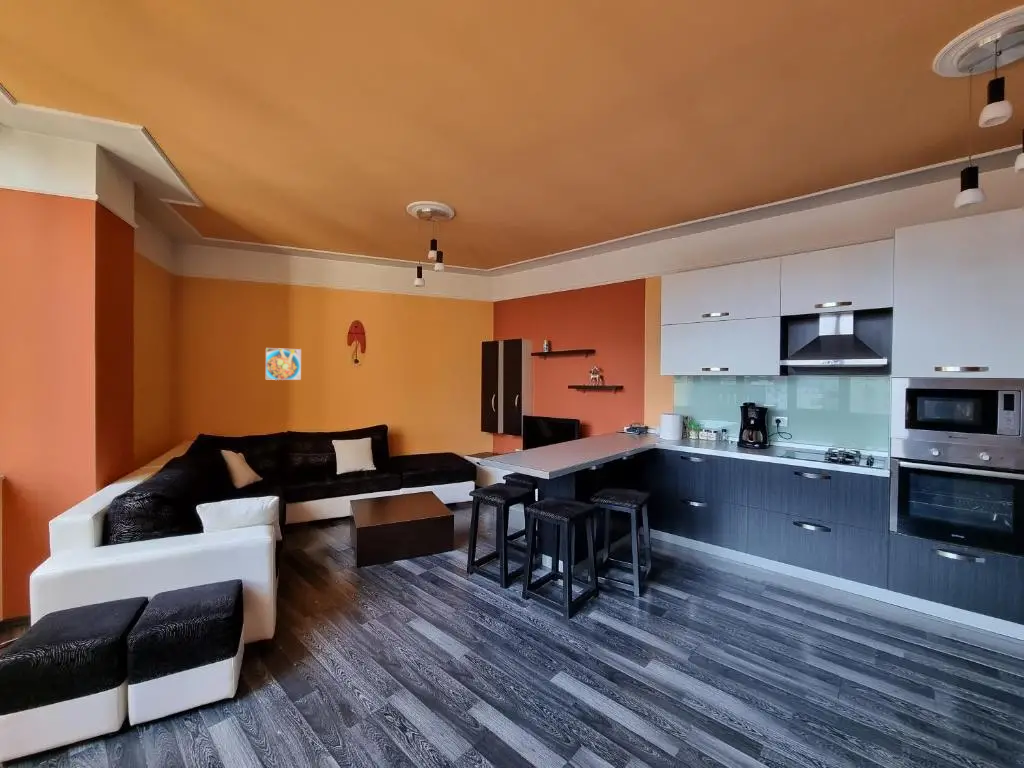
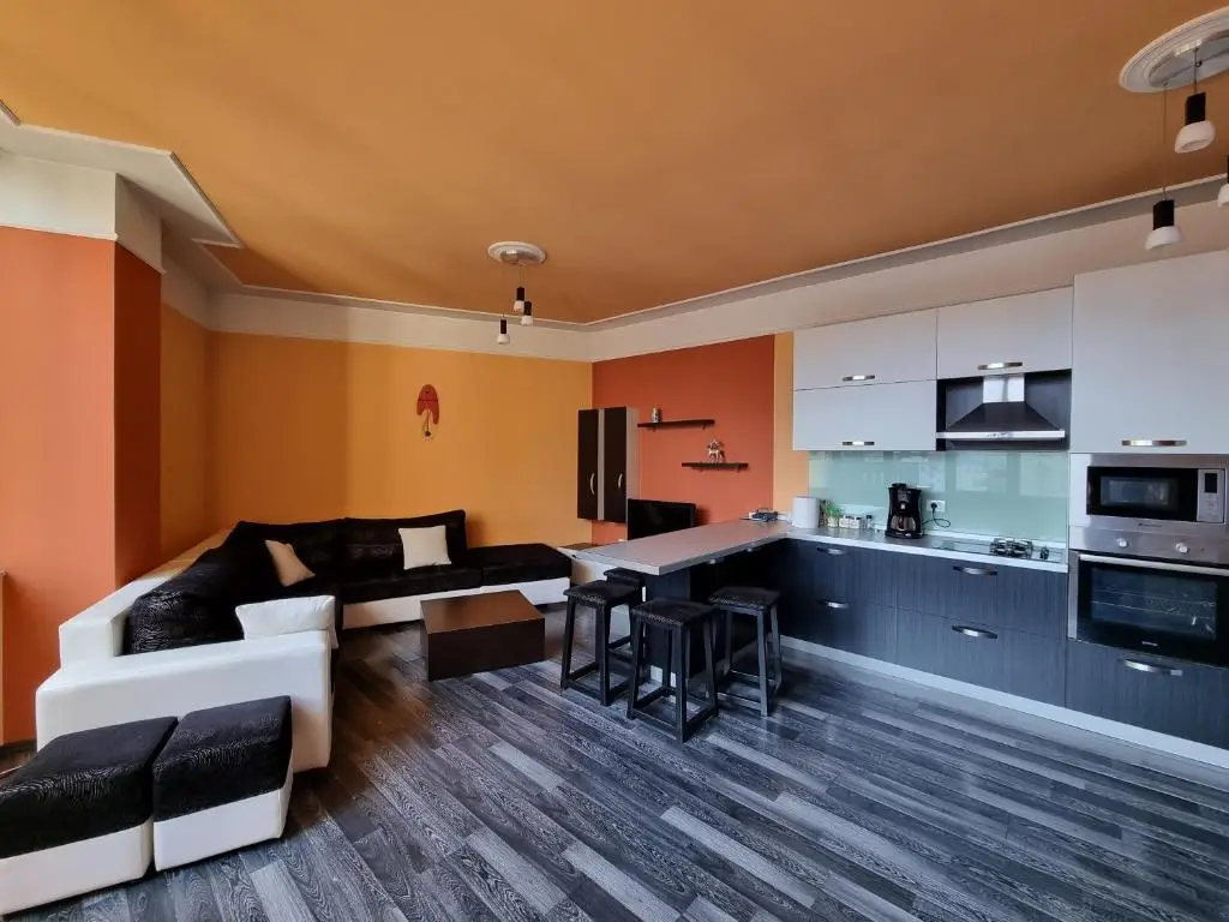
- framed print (283, 364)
